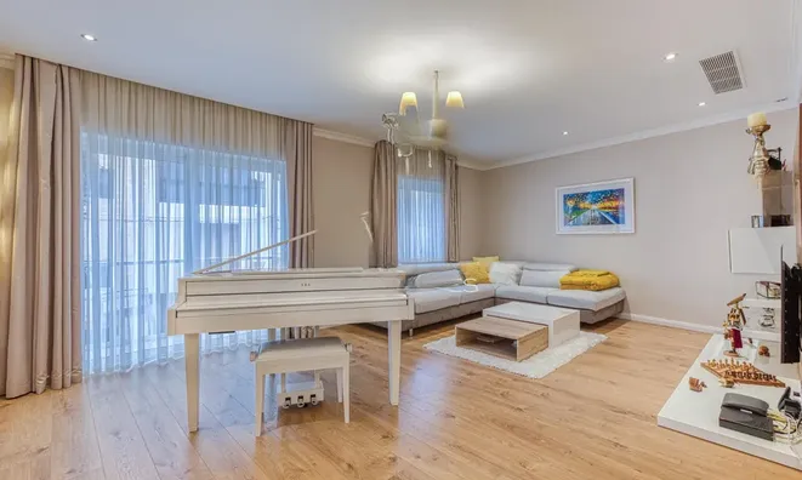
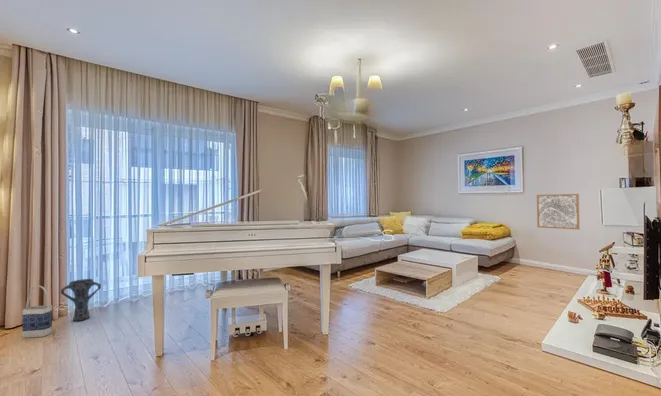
+ wall art (557, 211)
+ bag (37, 310)
+ vase (81, 300)
